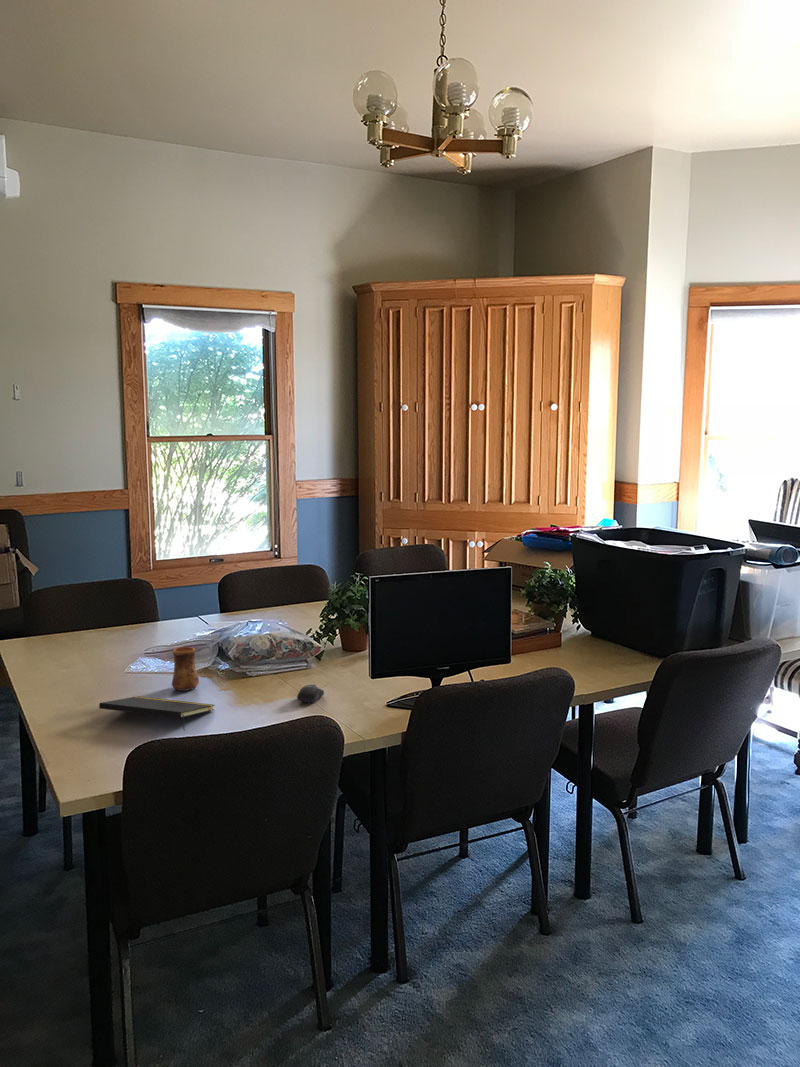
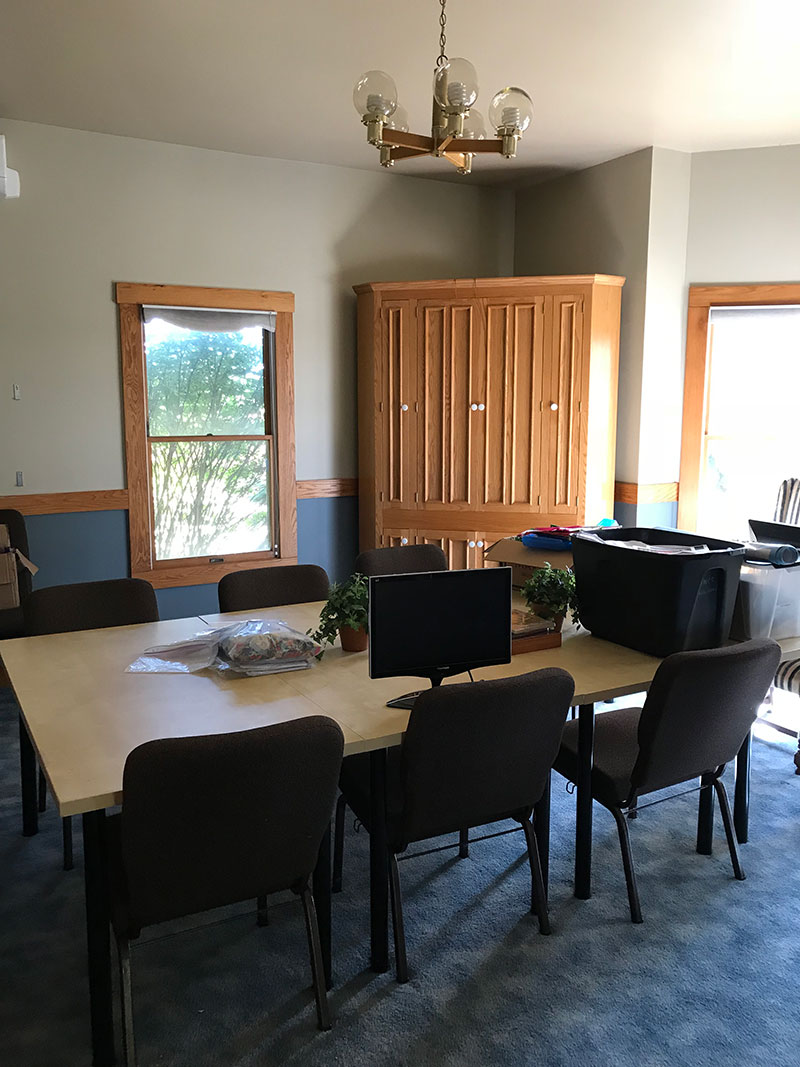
- cup (184, 668)
- computer mouse (310, 691)
- notepad (158, 706)
